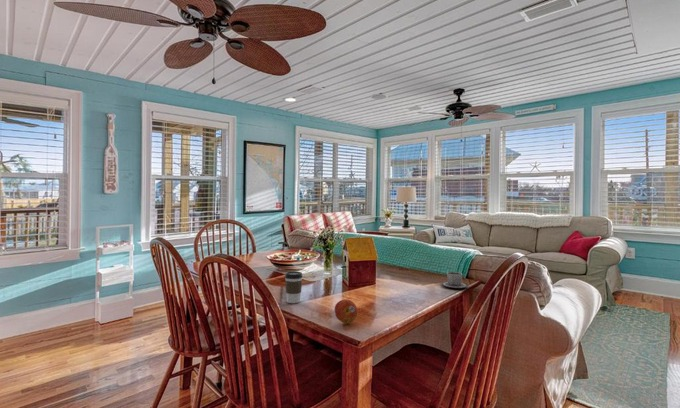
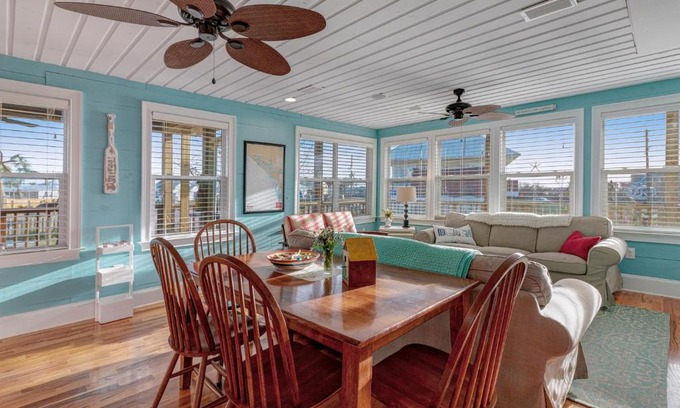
- fruit (346, 311)
- cup (454, 279)
- coffee cup (293, 287)
